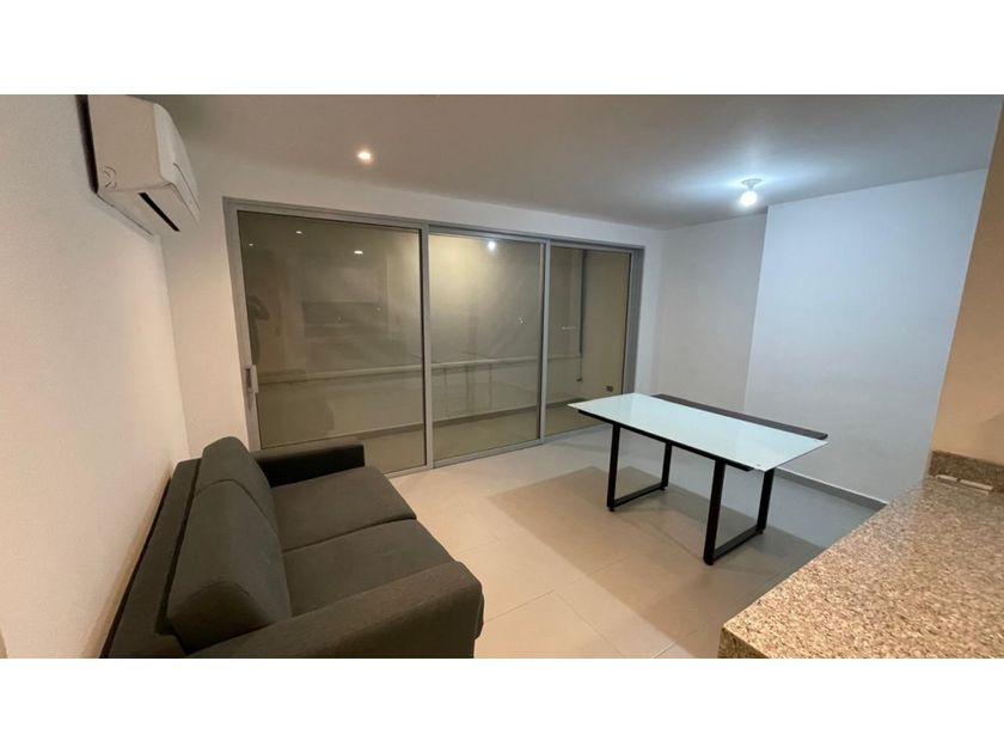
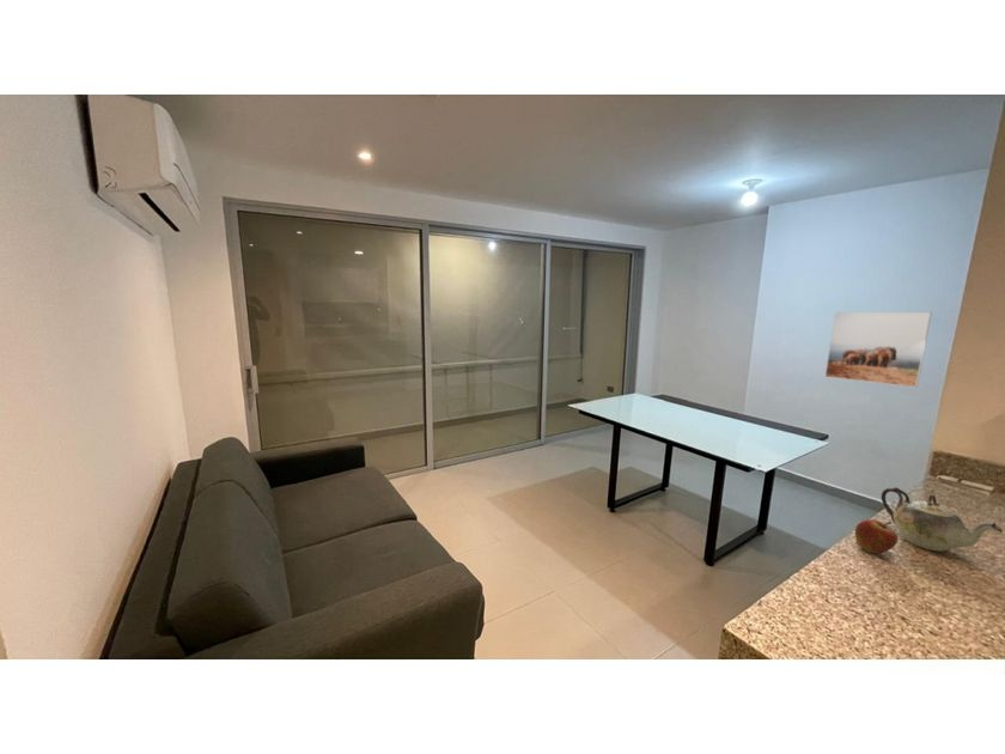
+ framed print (873, 347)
+ fruit (876, 534)
+ teapot (933, 521)
